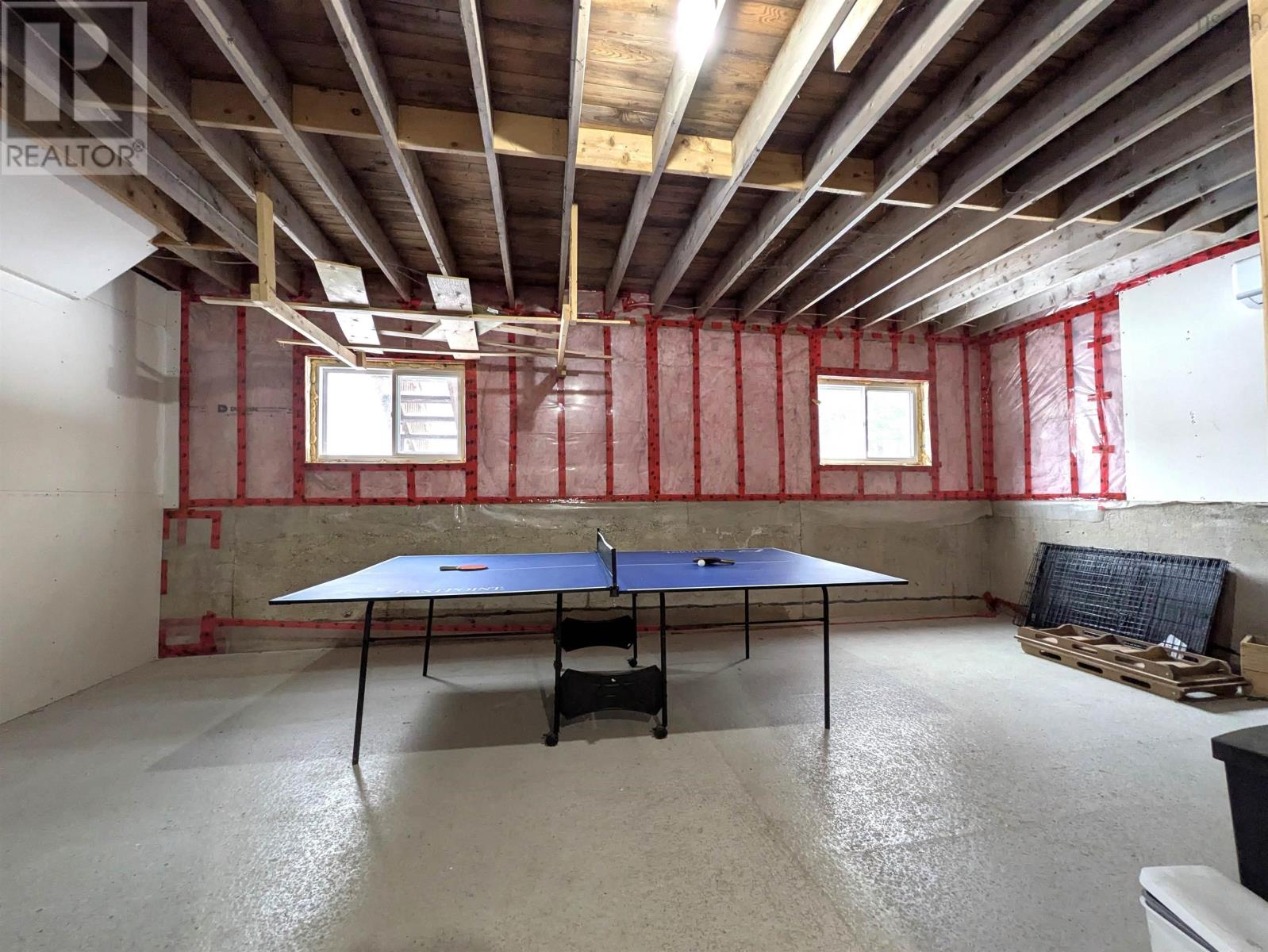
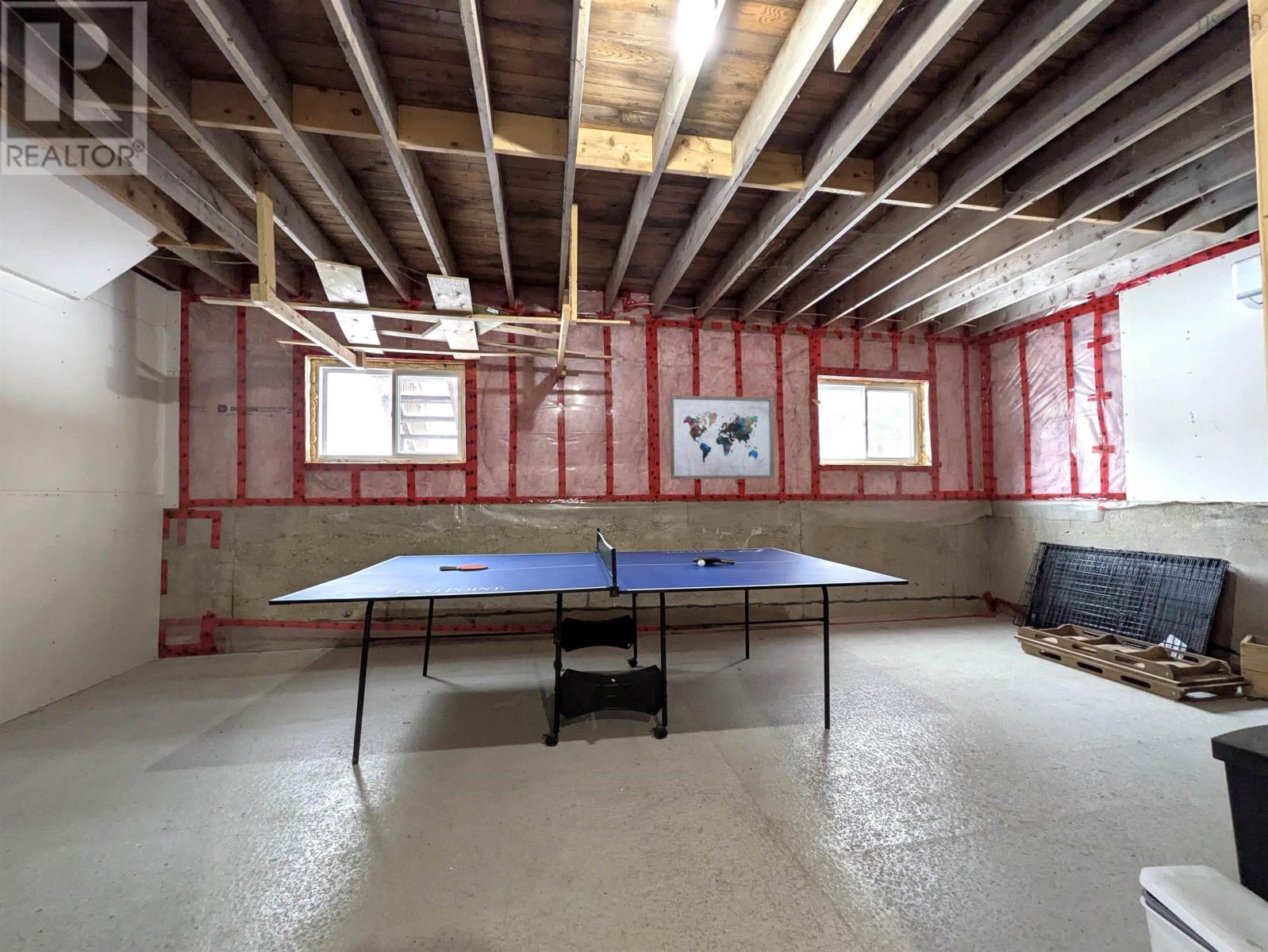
+ wall art (722, 437)
